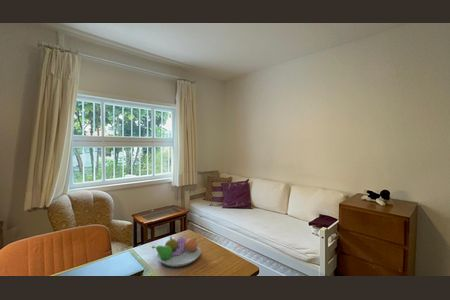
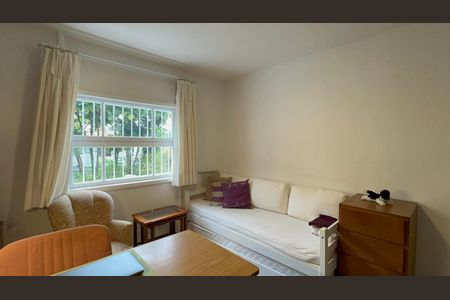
- fruit bowl (177, 248)
